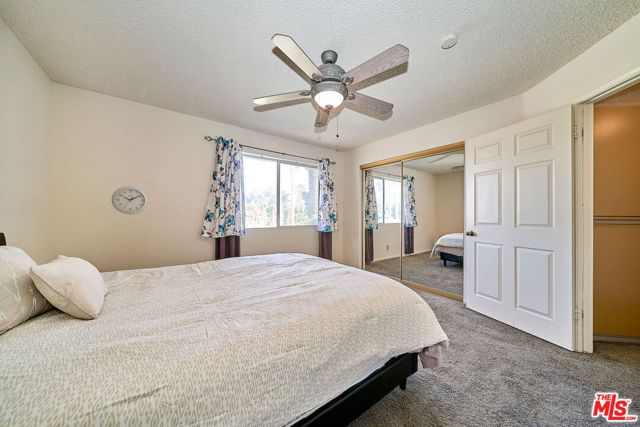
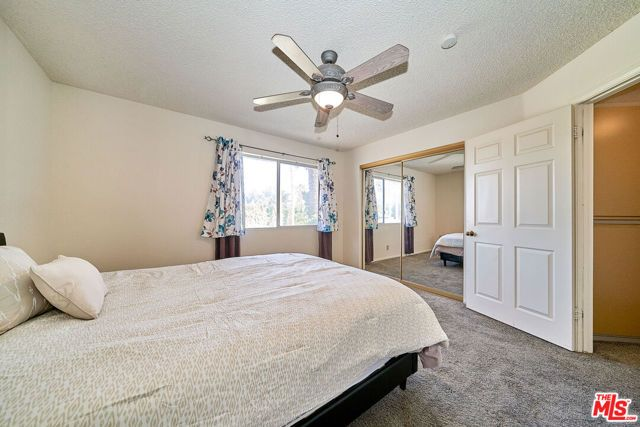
- wall clock (130, 200)
